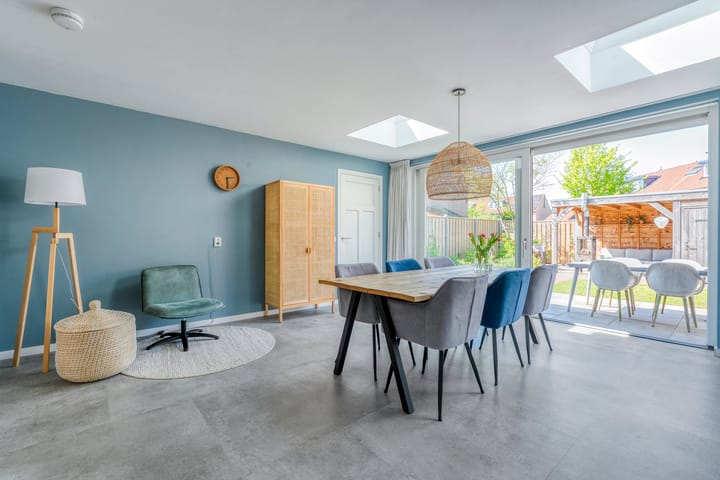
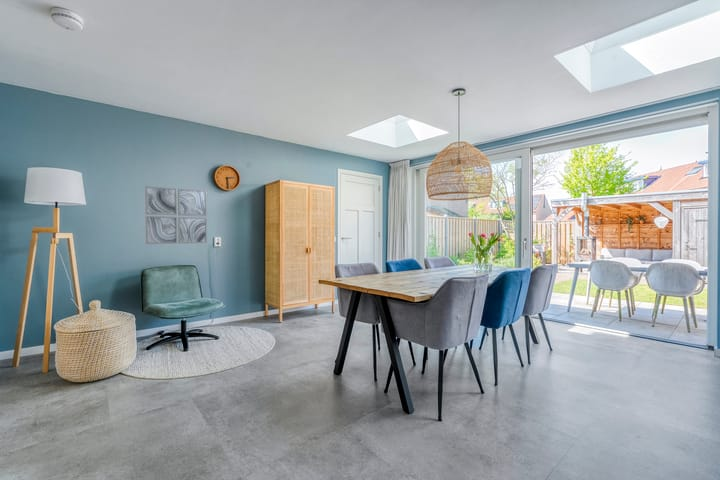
+ wall art (178, 217)
